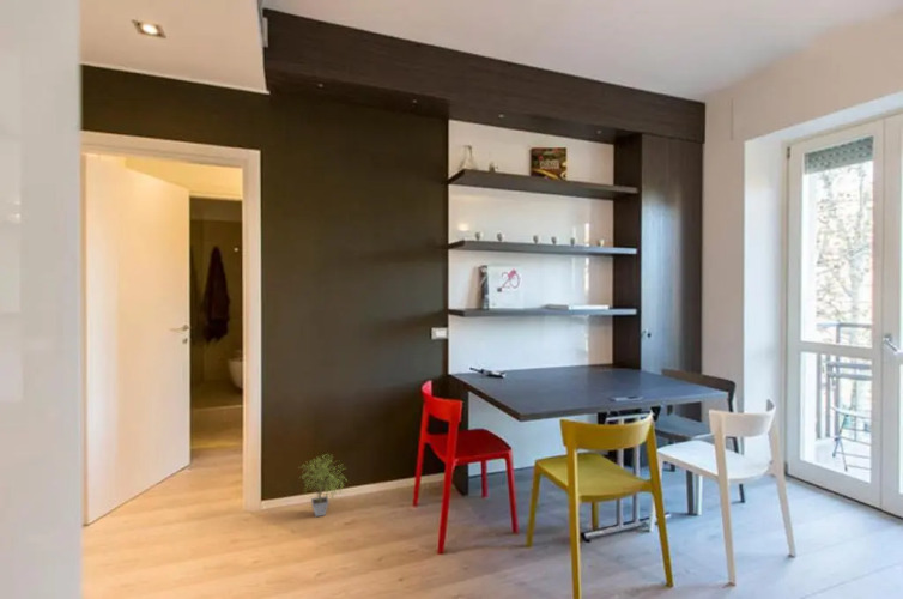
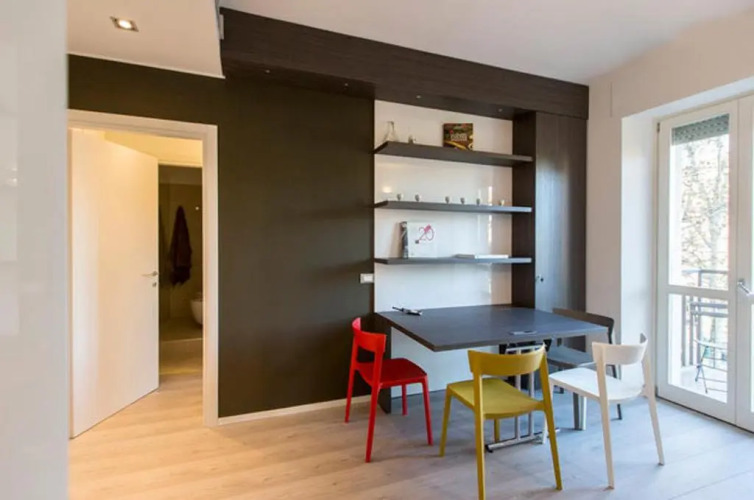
- potted plant (322, 480)
